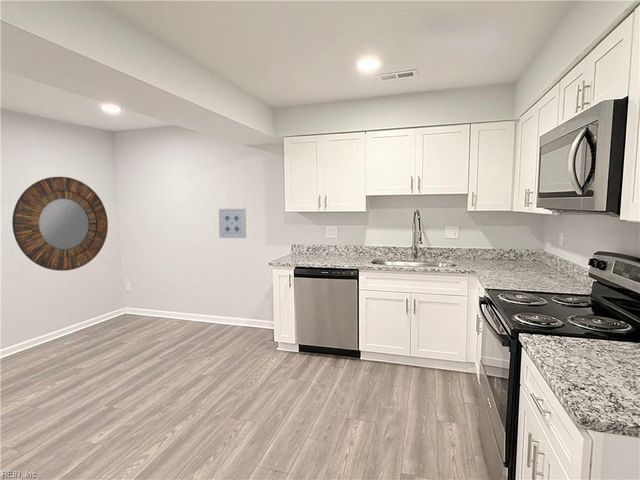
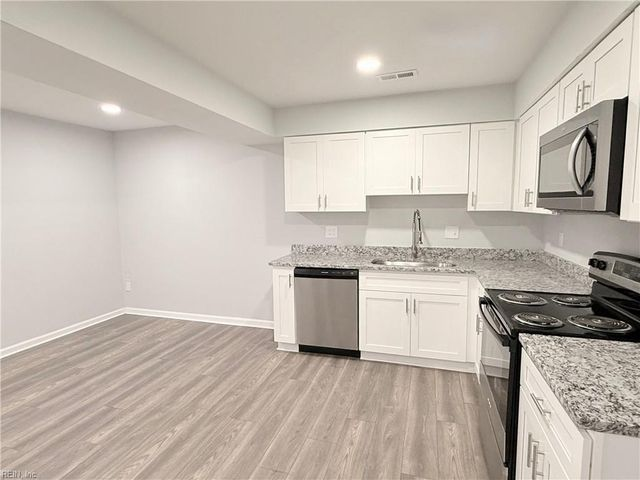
- home mirror (65, 223)
- wall art (232, 223)
